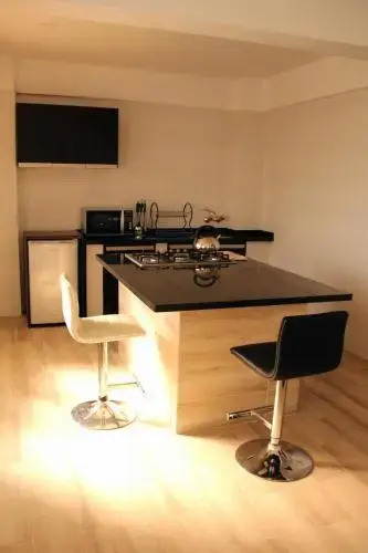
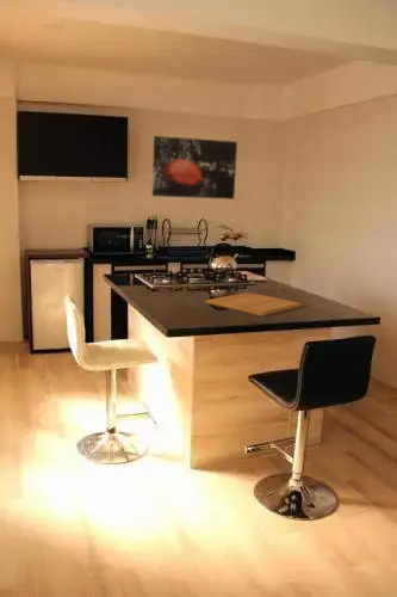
+ chopping board (254, 302)
+ wall art (194, 168)
